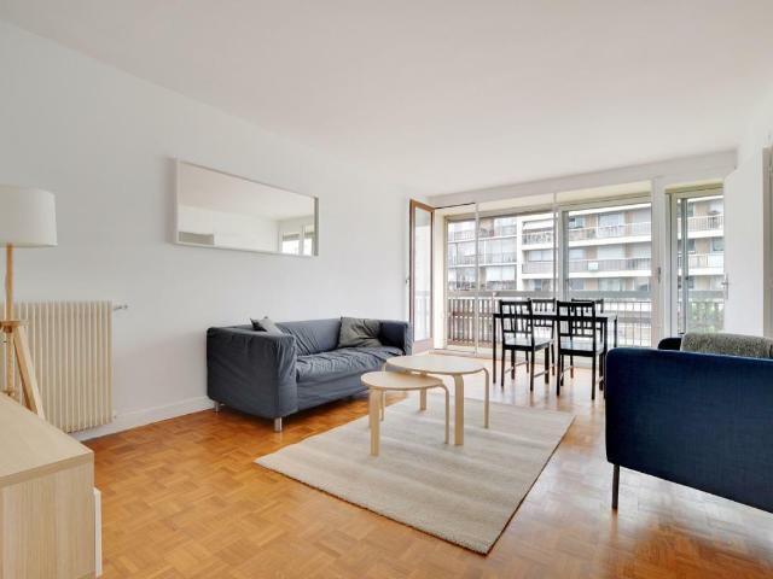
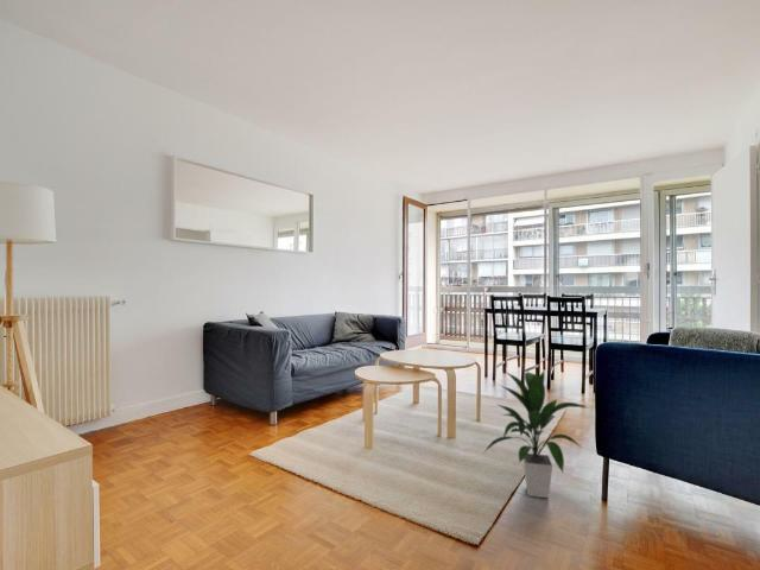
+ indoor plant (532, 428)
